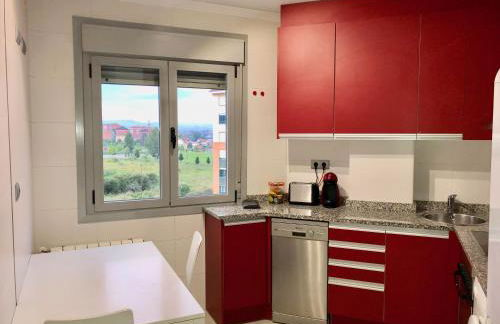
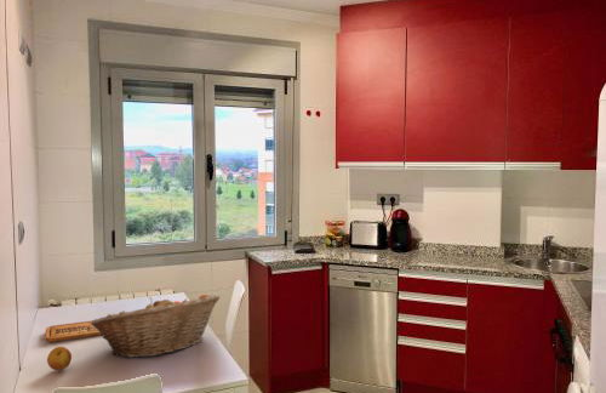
+ cutting board (90, 328)
+ fruit basket (159, 319)
+ apple (59, 358)
